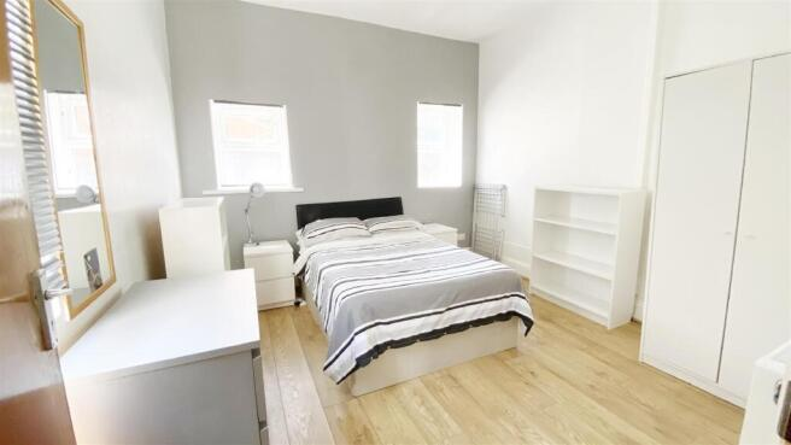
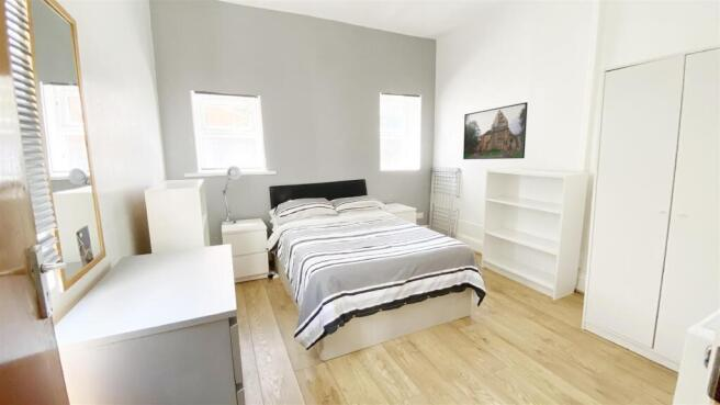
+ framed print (491, 134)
